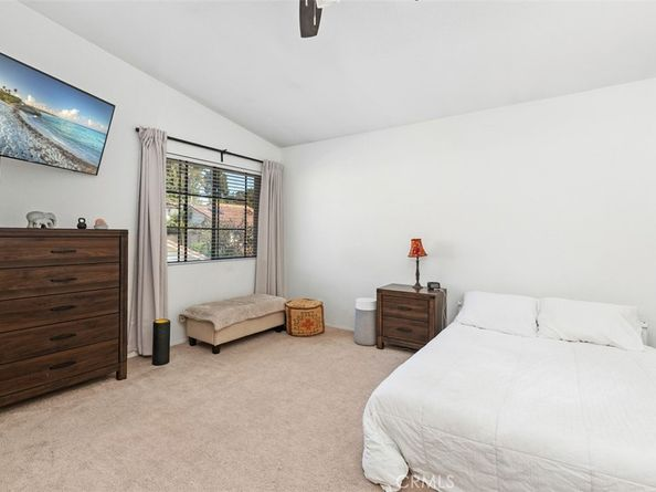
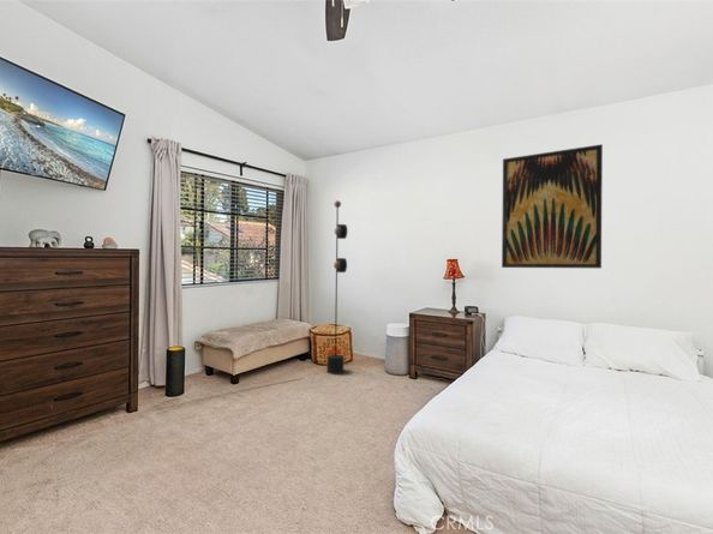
+ floor lamp (336, 288)
+ wall art (549, 210)
